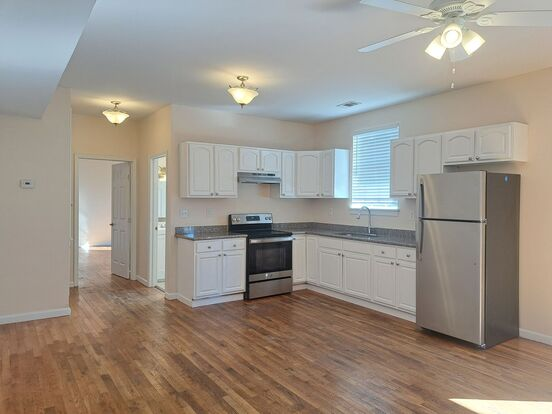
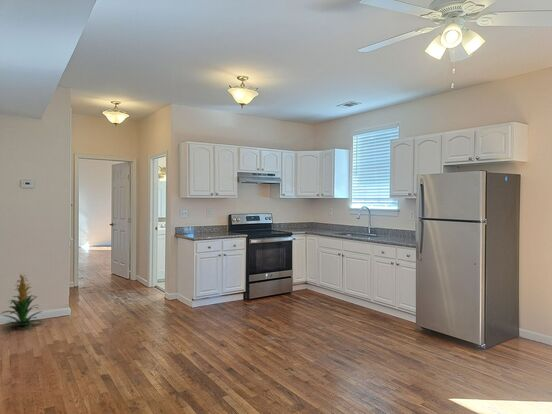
+ indoor plant (23, 298)
